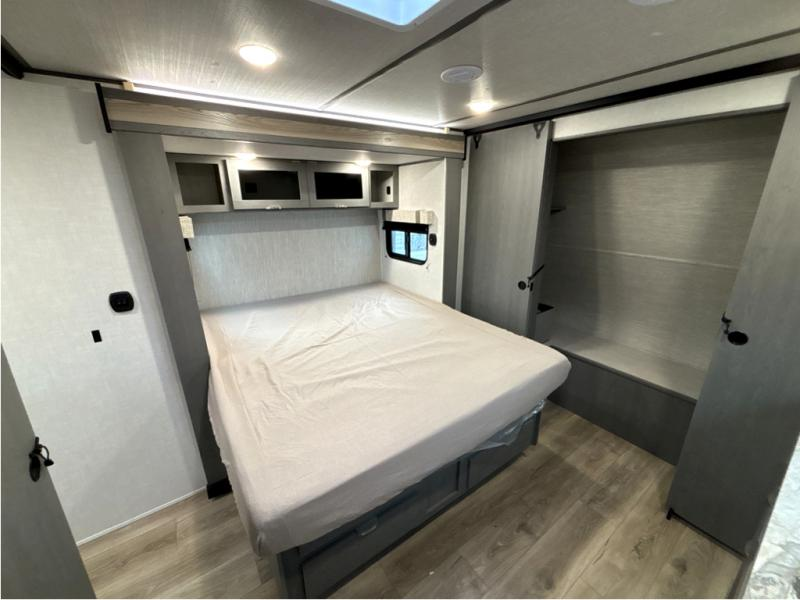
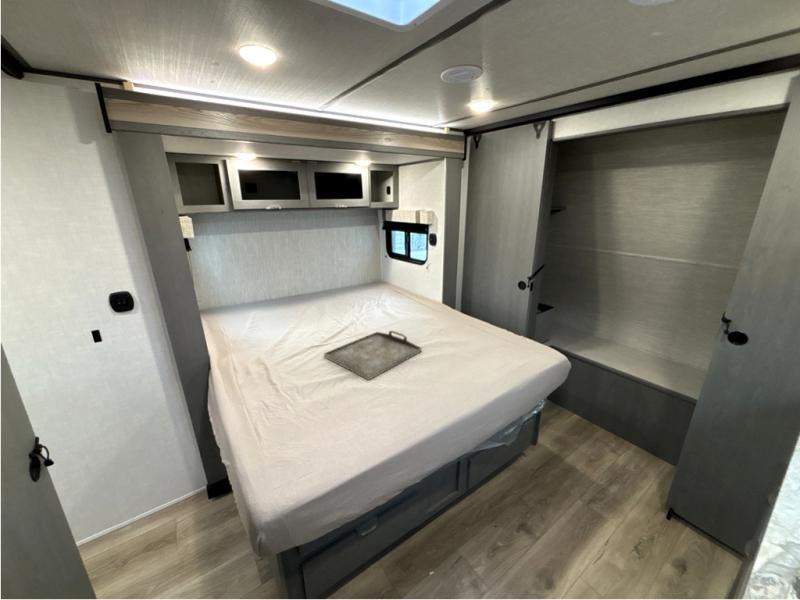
+ serving tray (373, 348)
